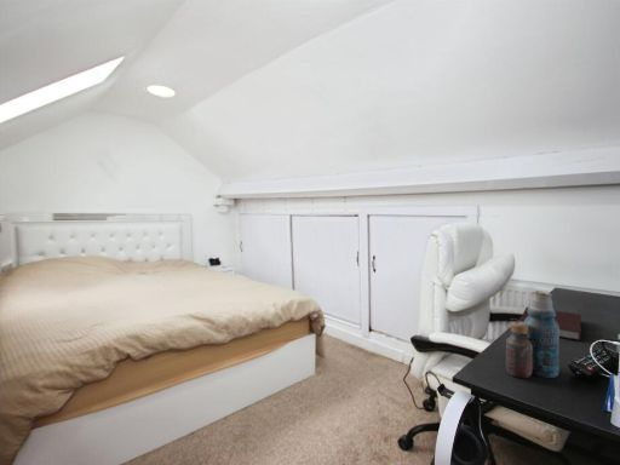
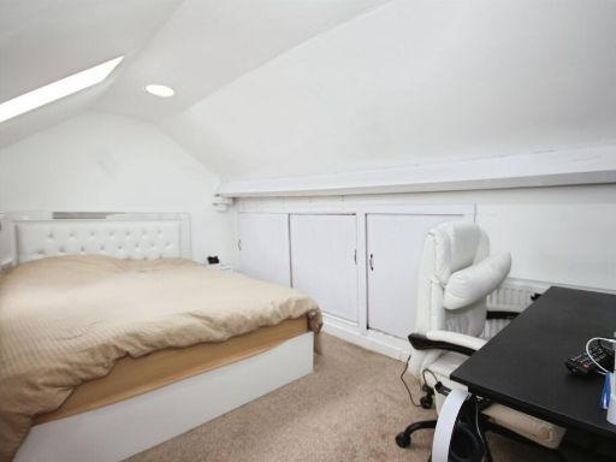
- bottle (533, 332)
- notebook (555, 320)
